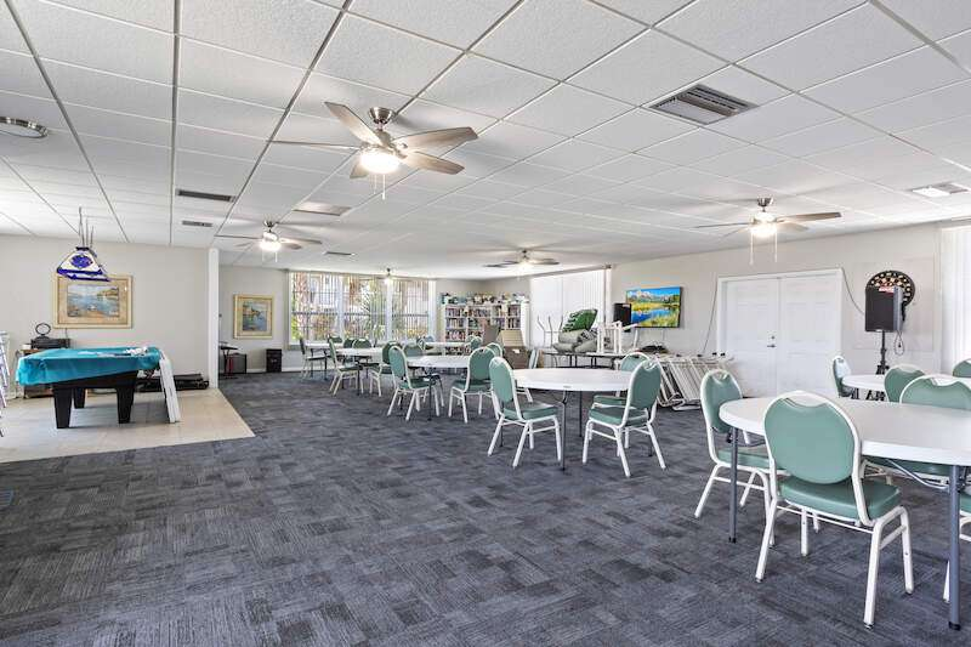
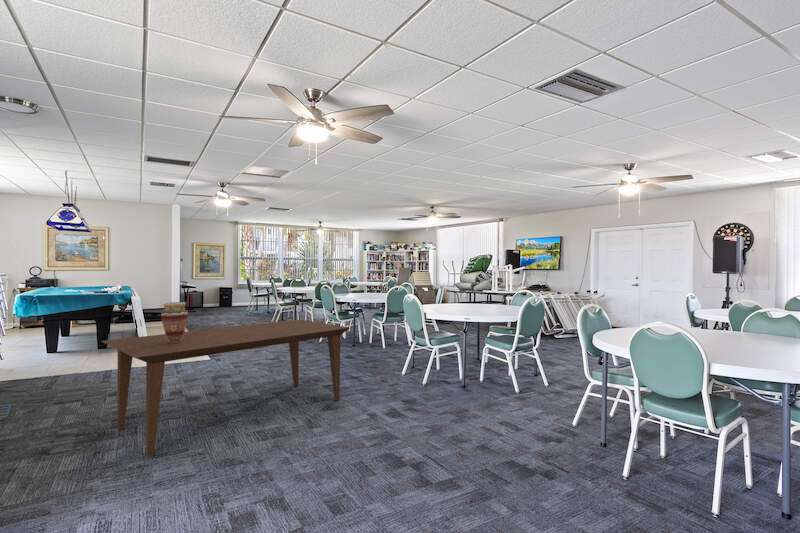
+ dining table (238, 350)
+ vase (174, 322)
